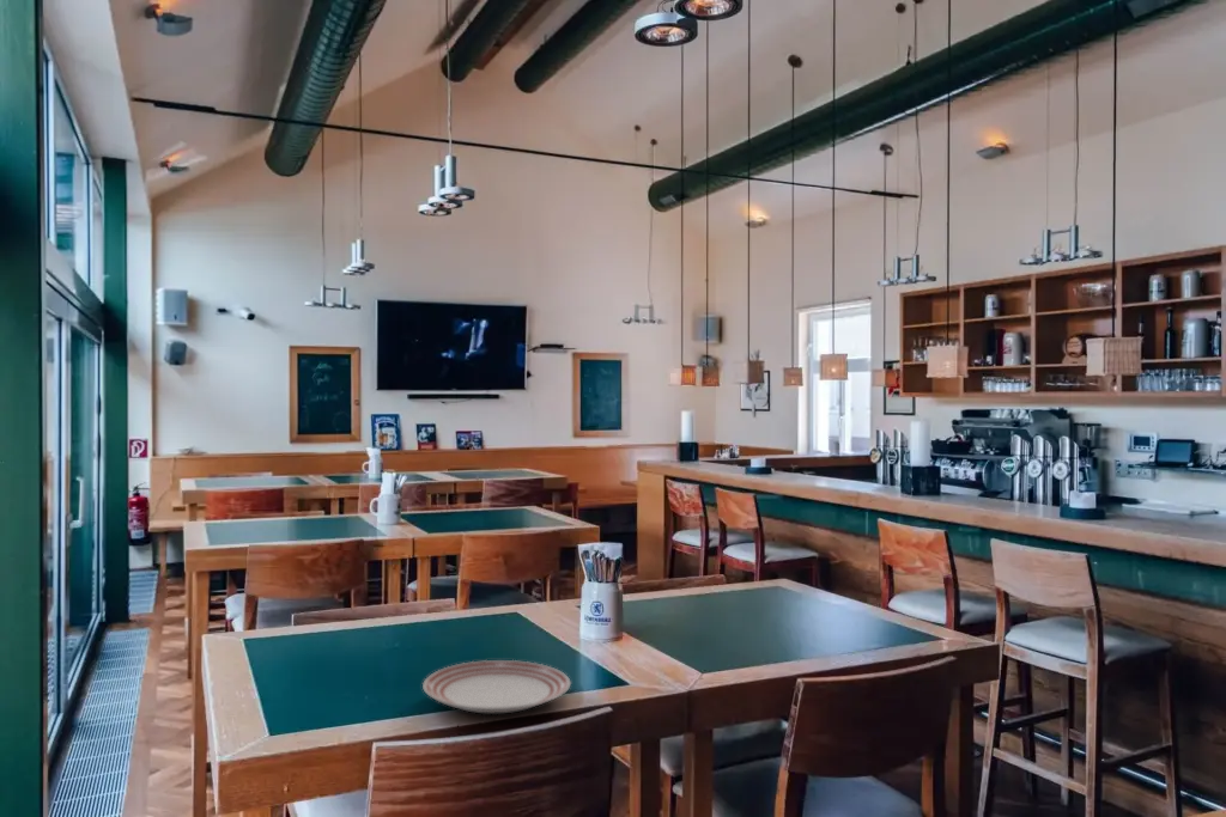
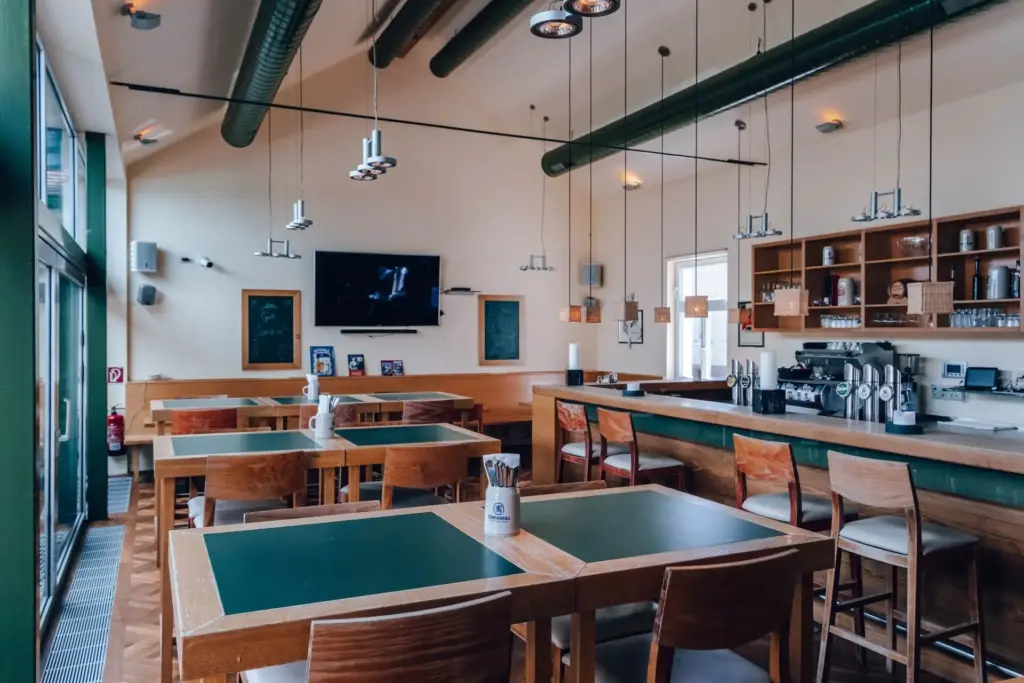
- dinner plate (497, 688)
